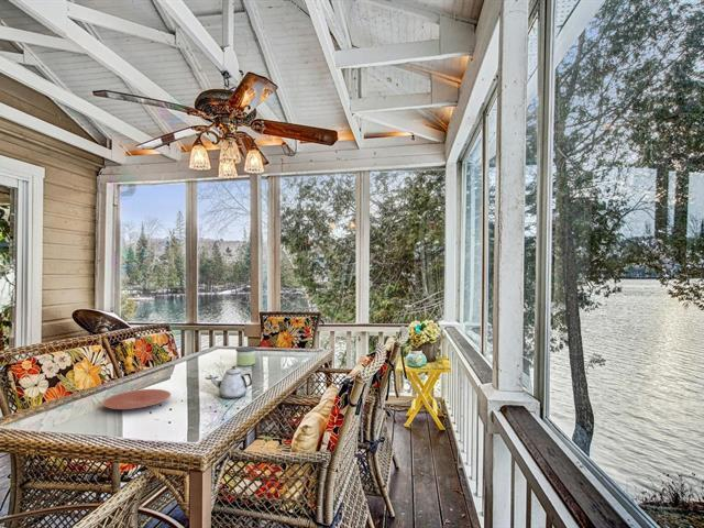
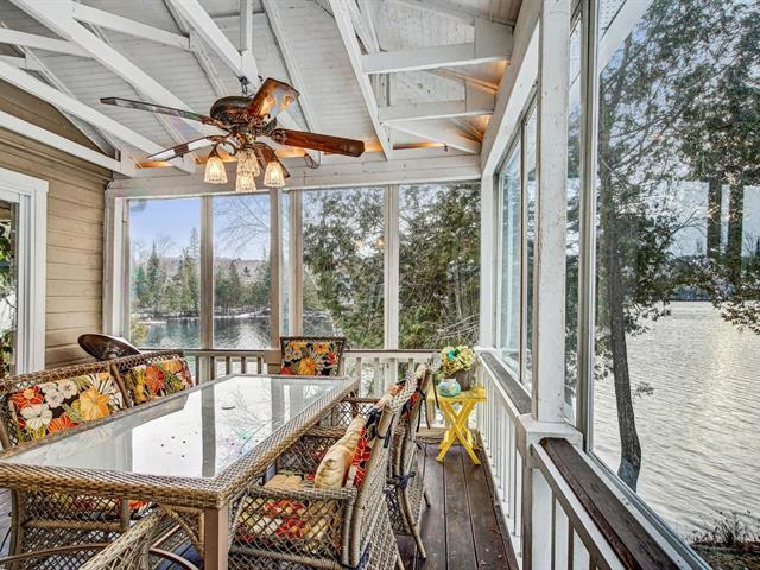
- candle (245, 355)
- teapot (230, 381)
- plate (138, 400)
